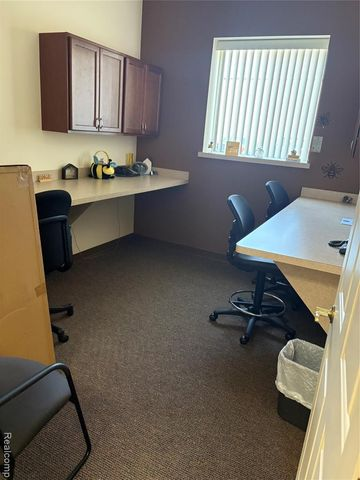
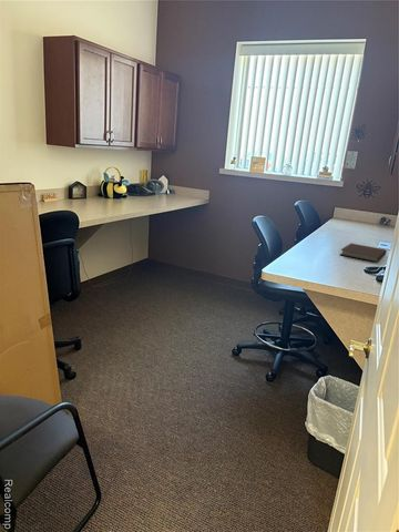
+ notebook (364, 252)
